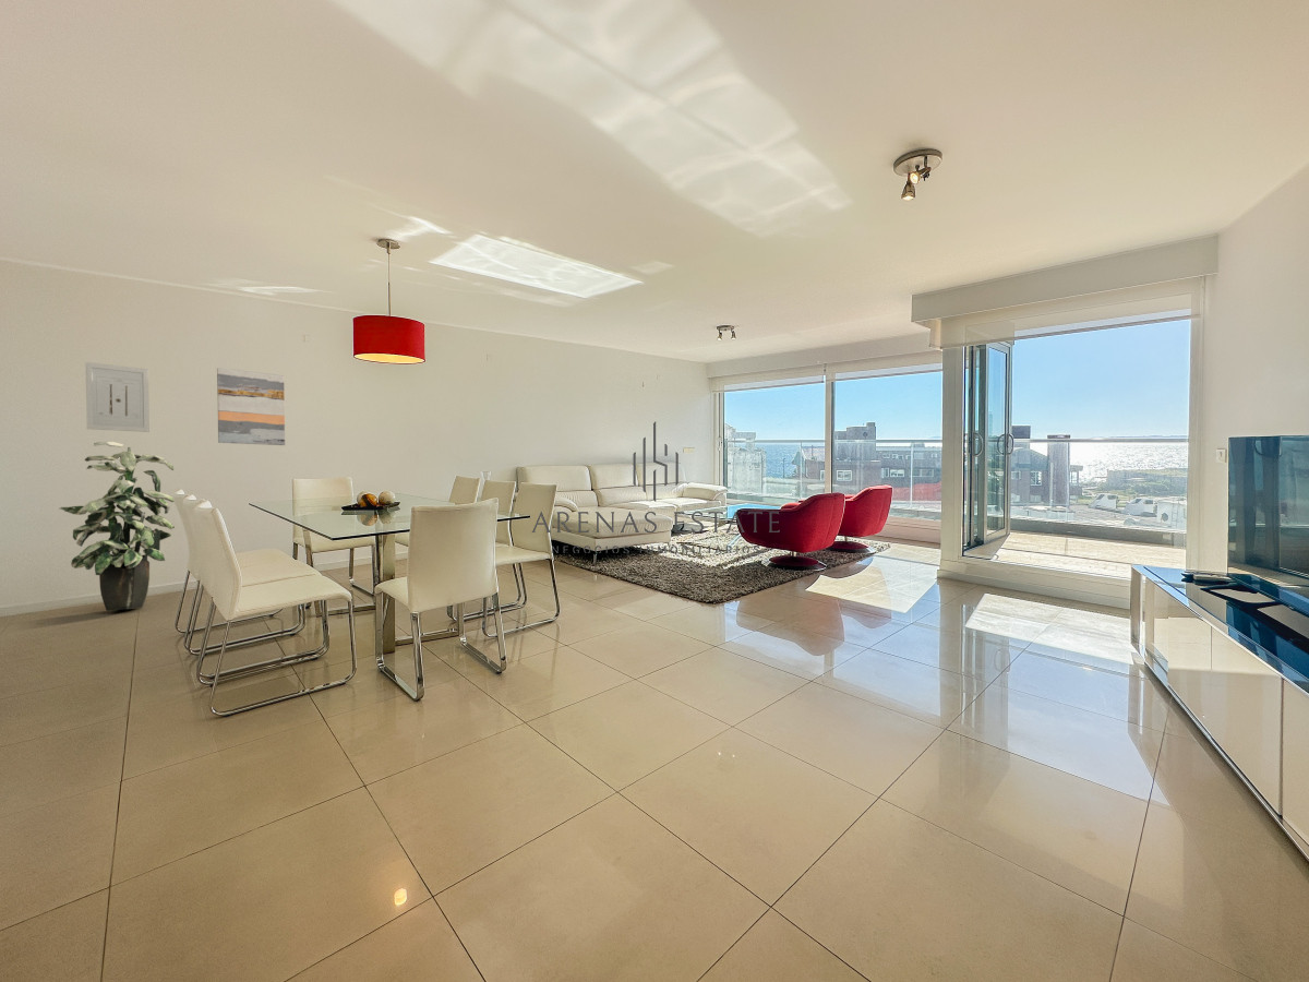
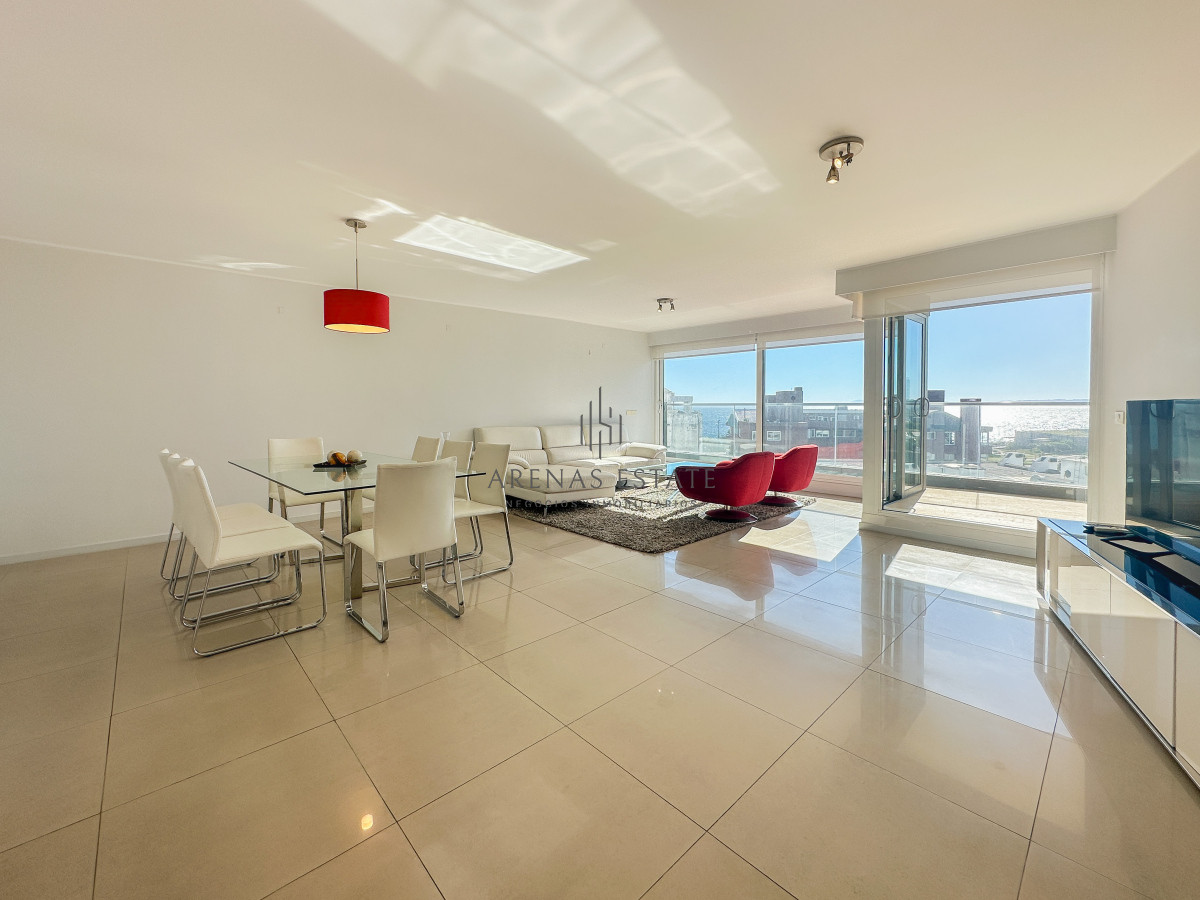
- indoor plant (121, 526)
- wall art (118, 397)
- wall art (252, 407)
